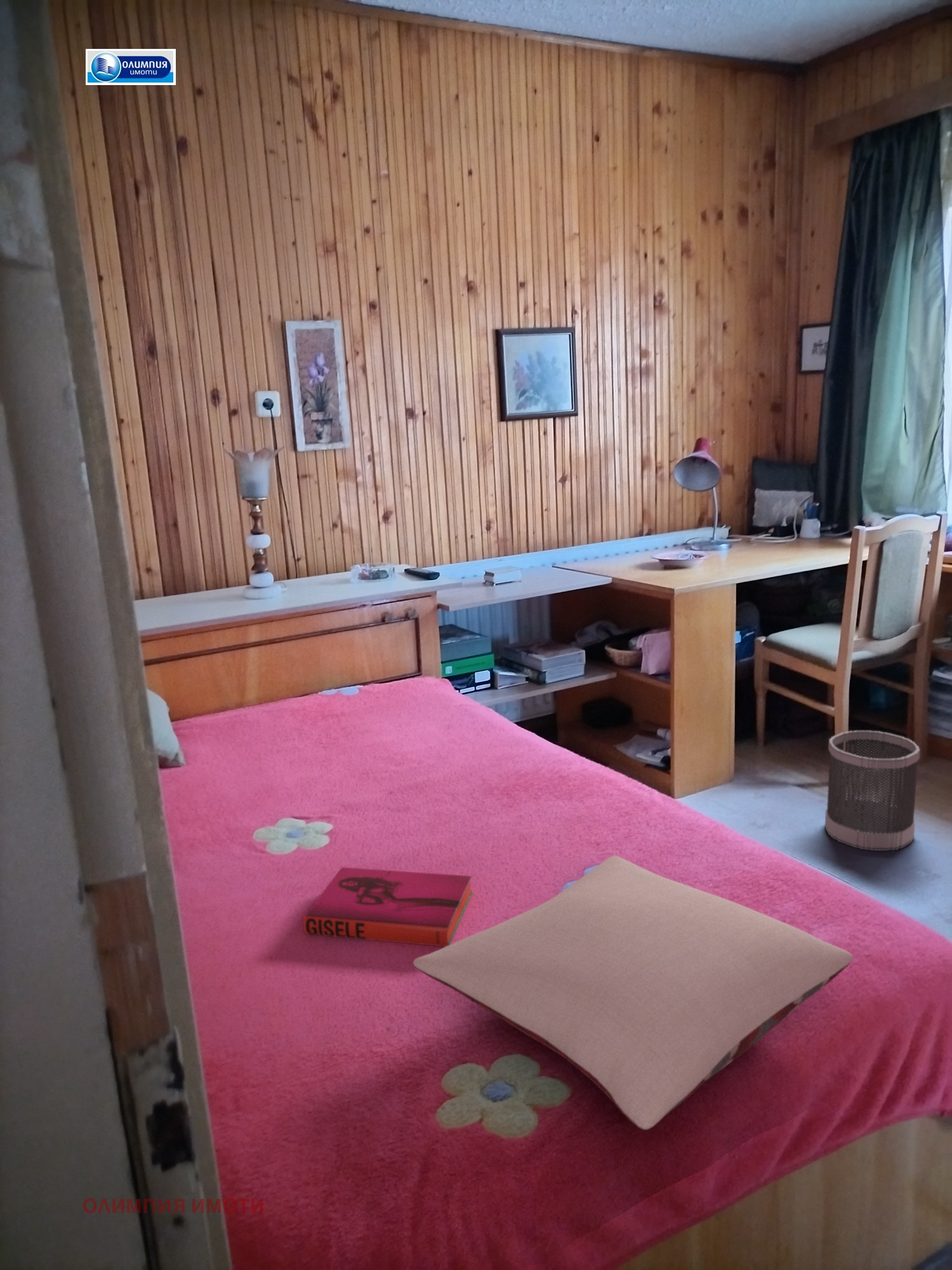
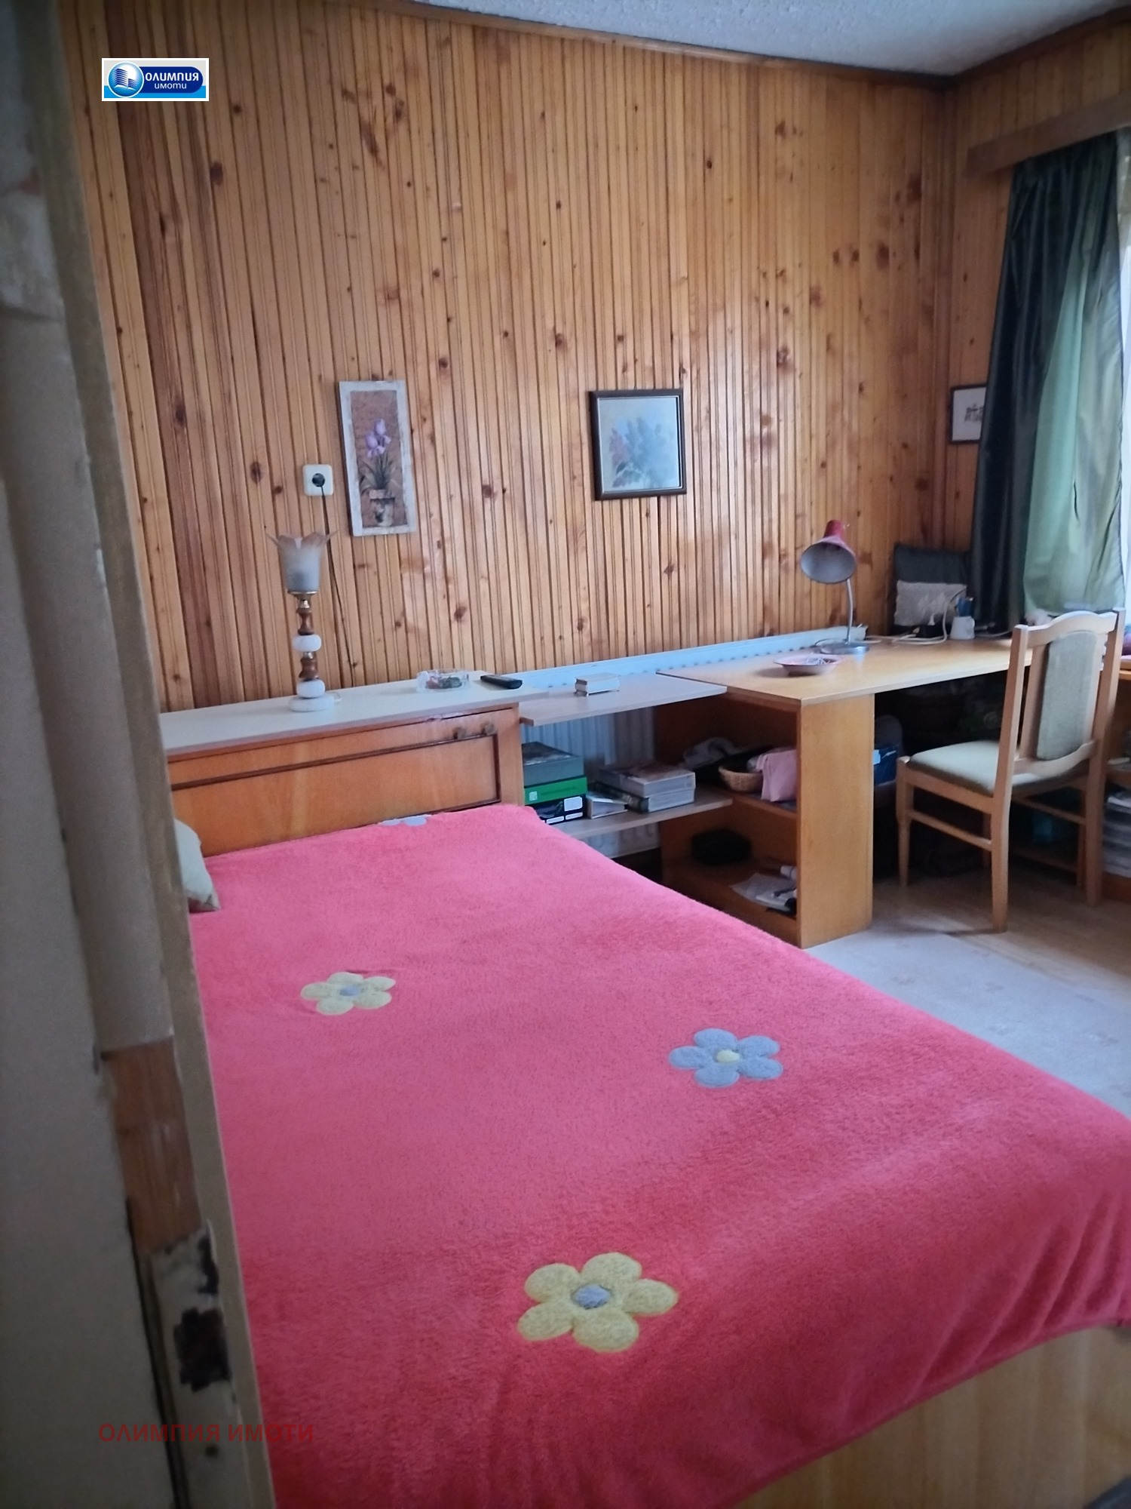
- pillow (628, 960)
- hardback book (390, 904)
- wastebasket (871, 789)
